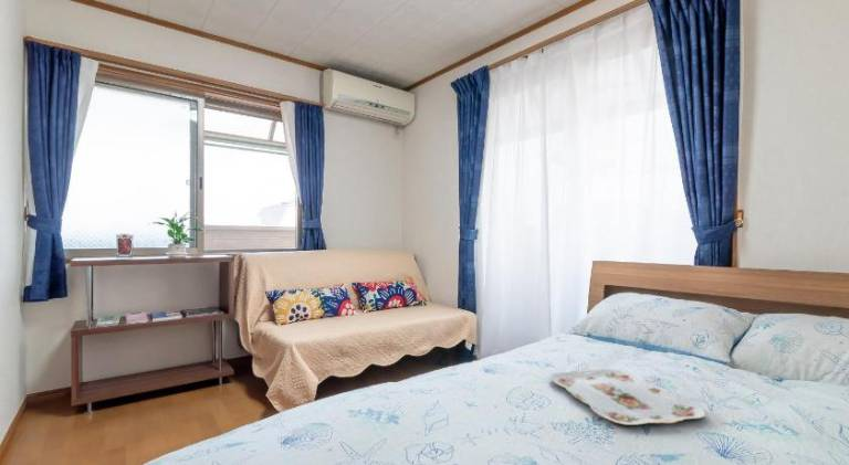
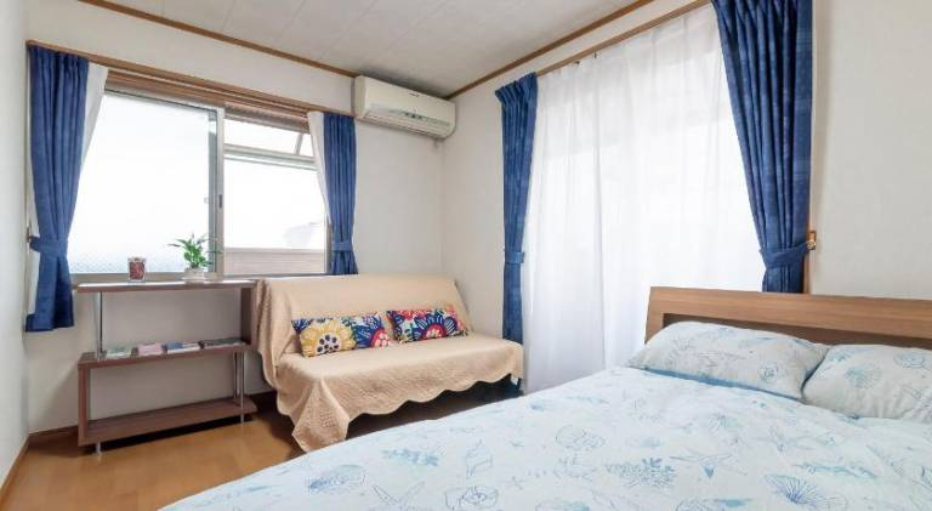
- serving tray (619, 393)
